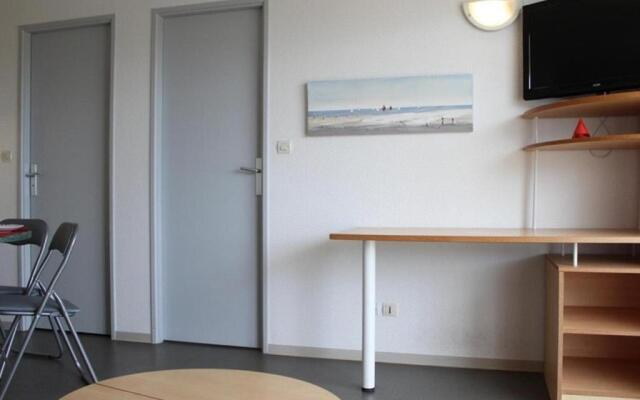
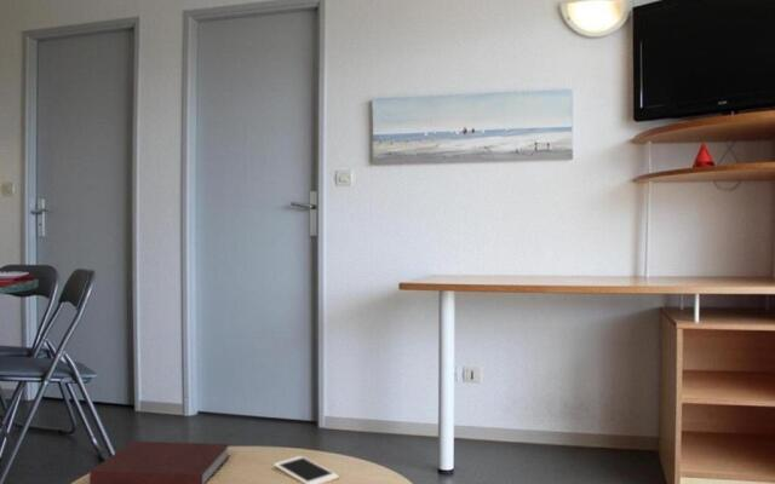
+ cell phone (305, 471)
+ notebook (163, 463)
